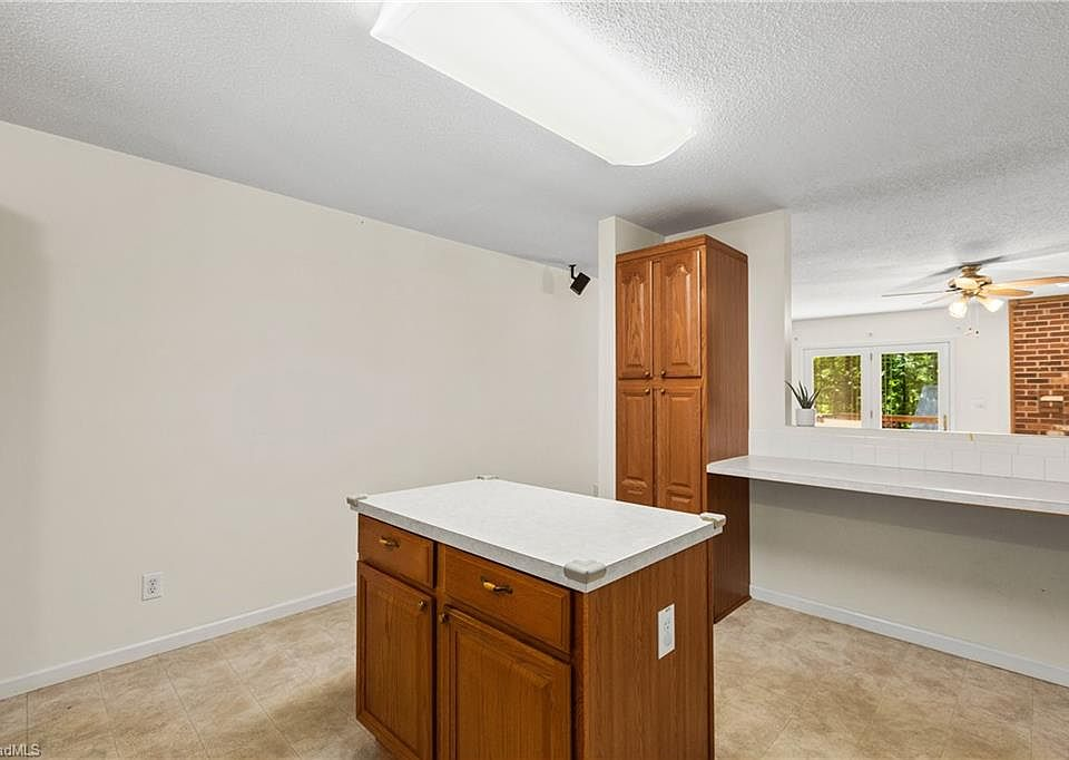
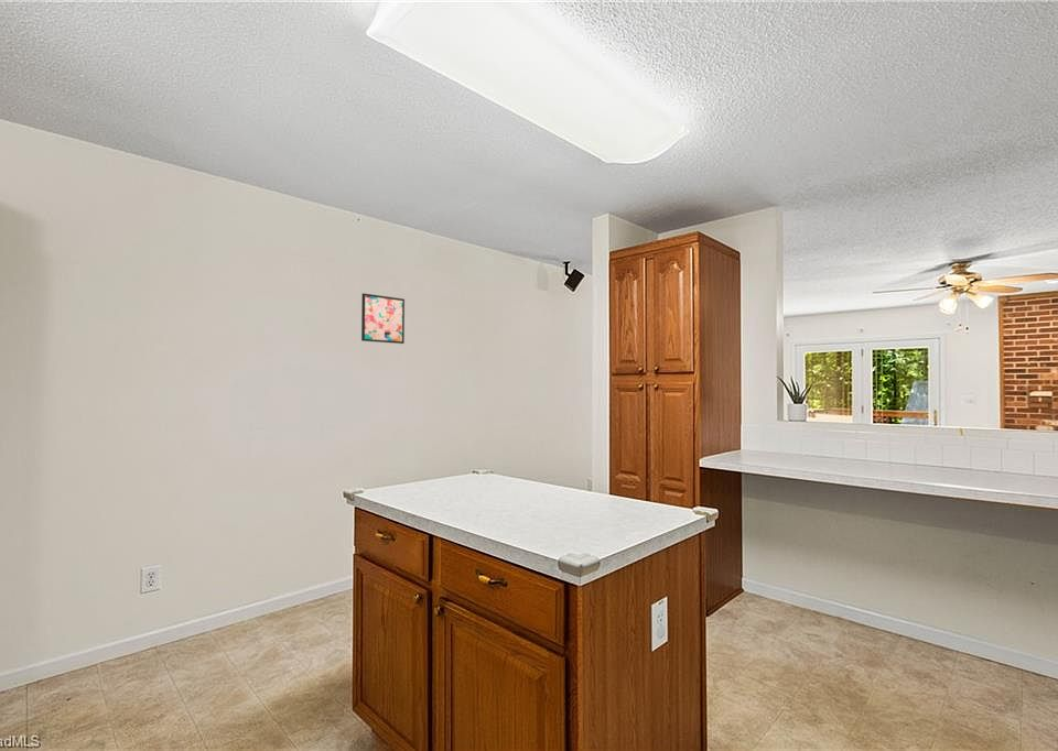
+ wall art (384, 318)
